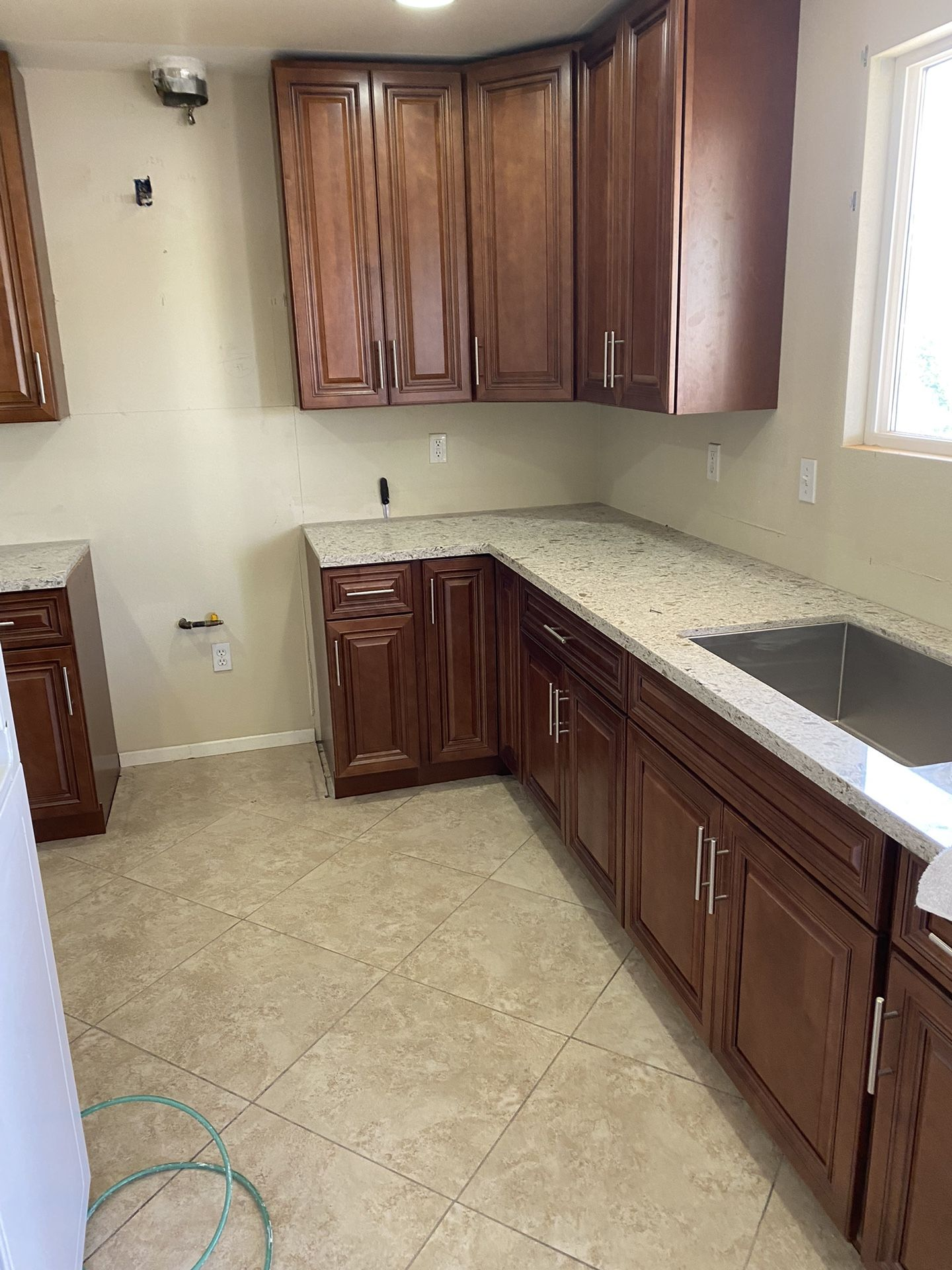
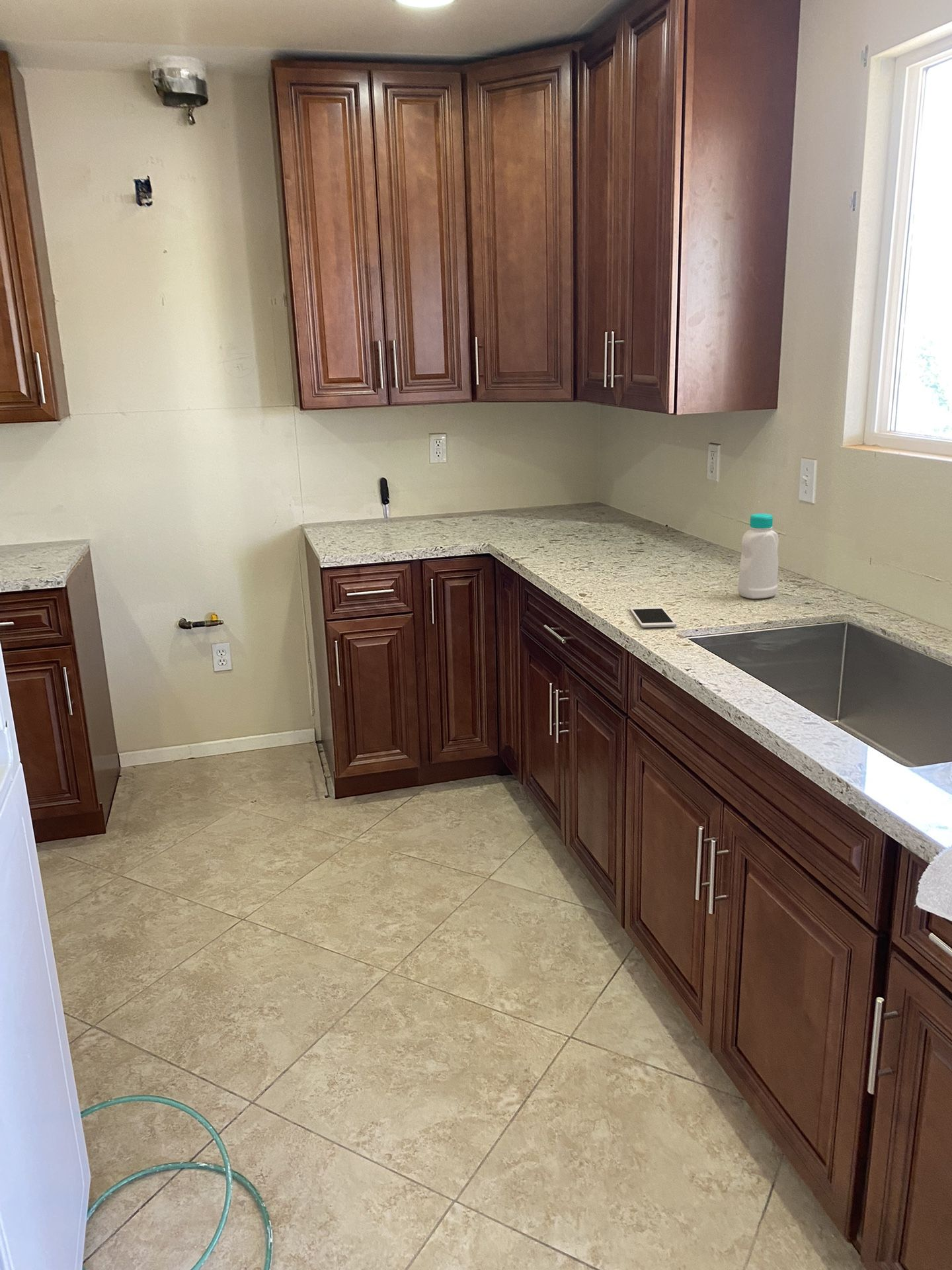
+ bottle (759, 556)
+ cell phone (652, 616)
